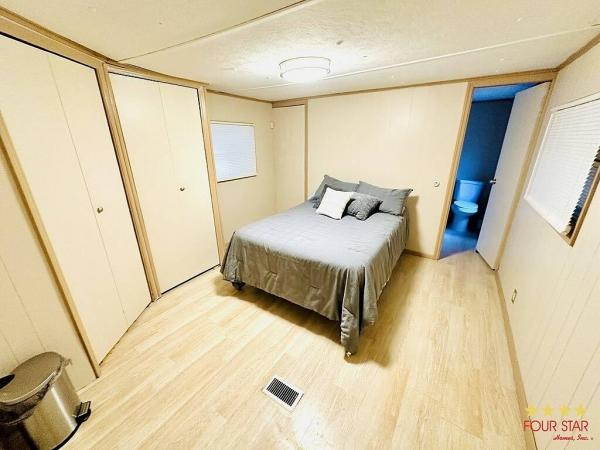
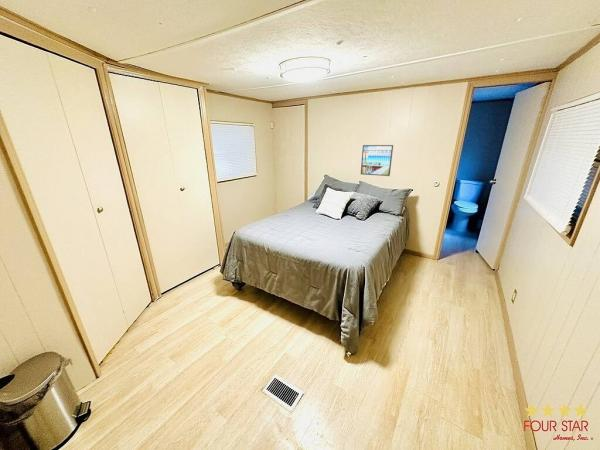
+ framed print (376, 160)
